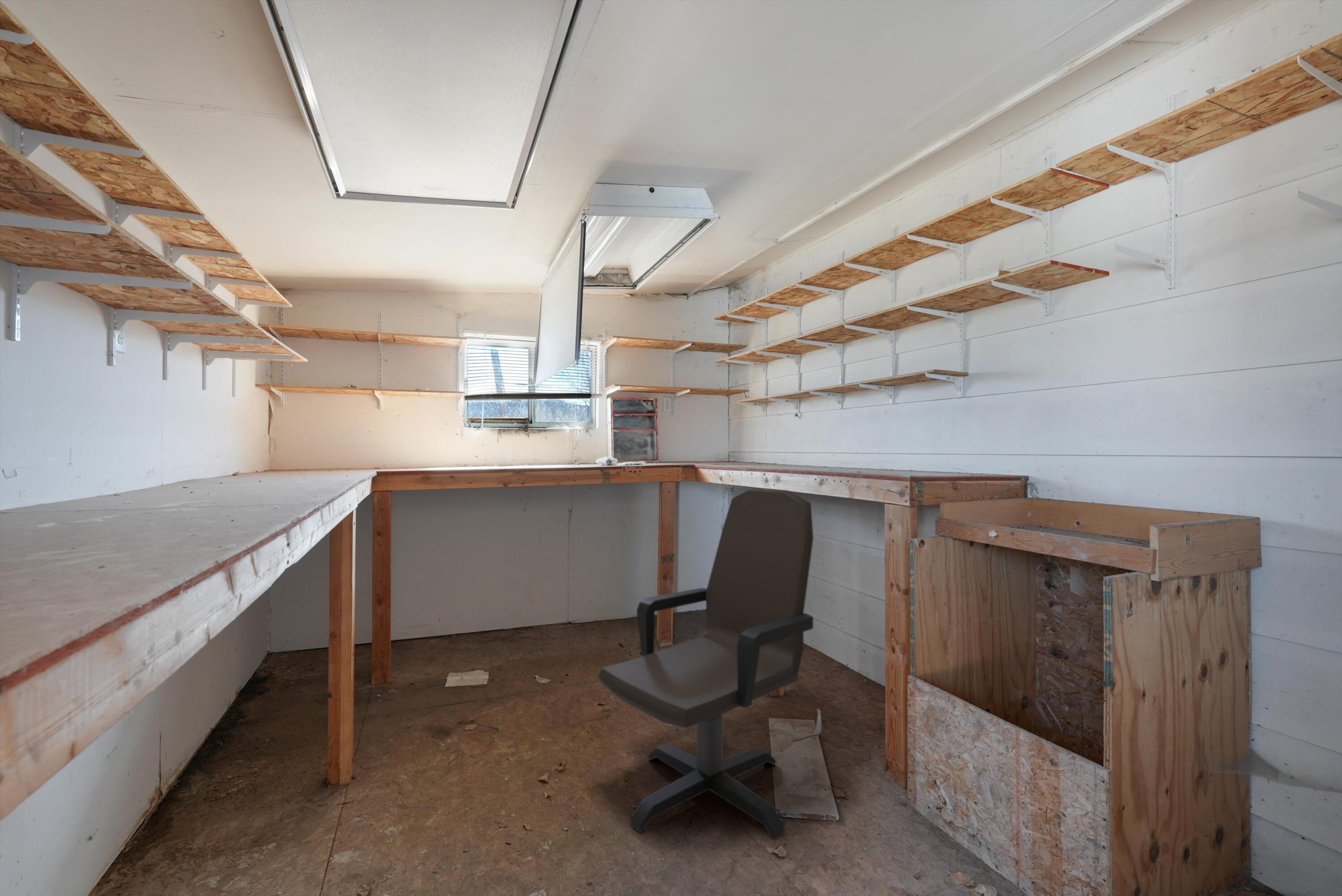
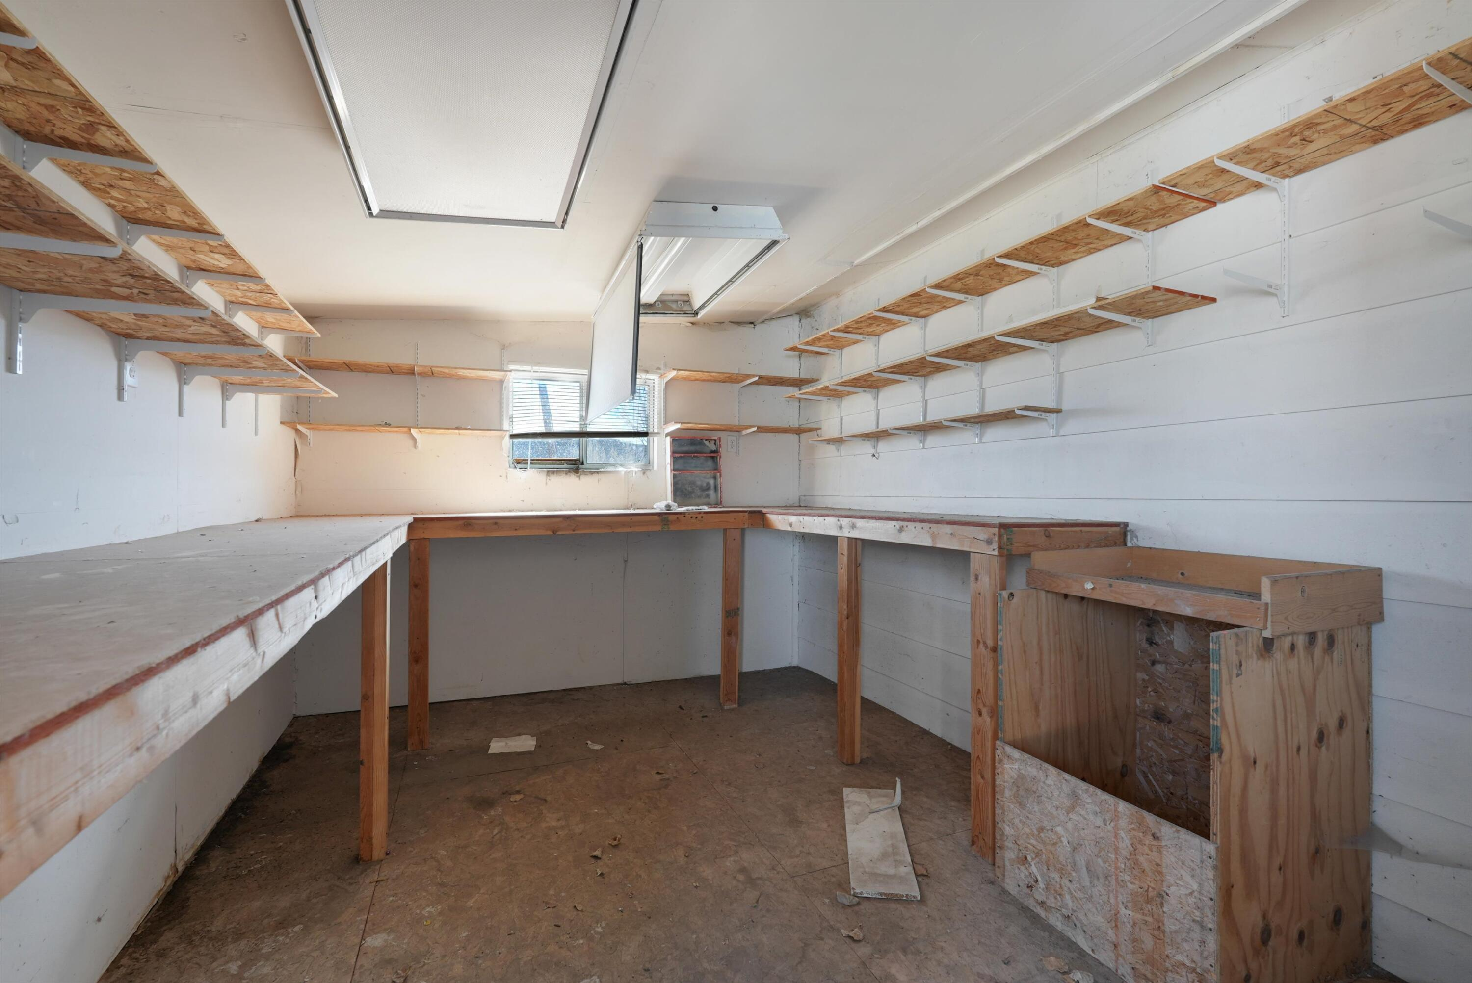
- office chair (710, 642)
